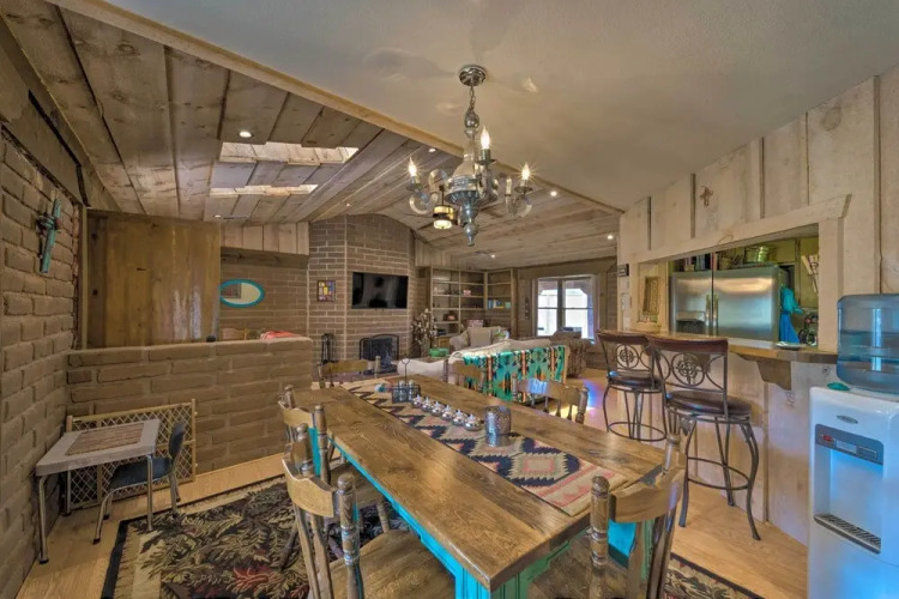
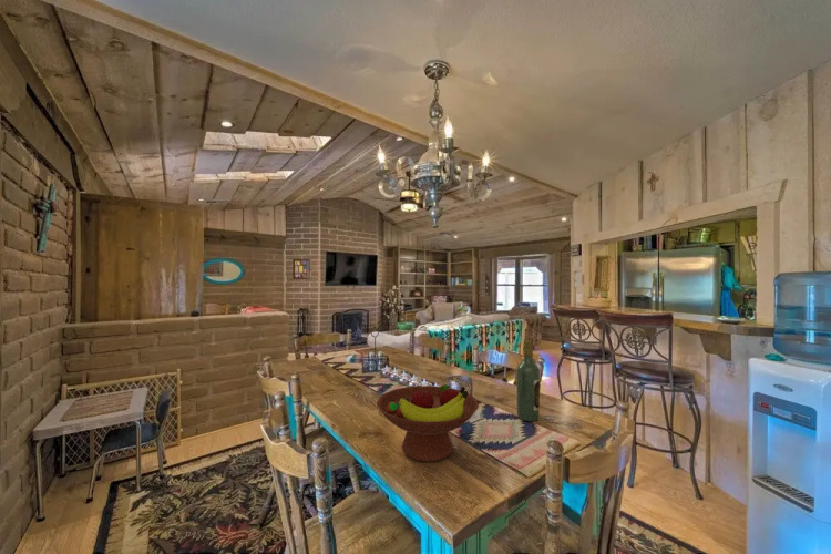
+ wine bottle (527, 379)
+ fruit bowl (427, 416)
